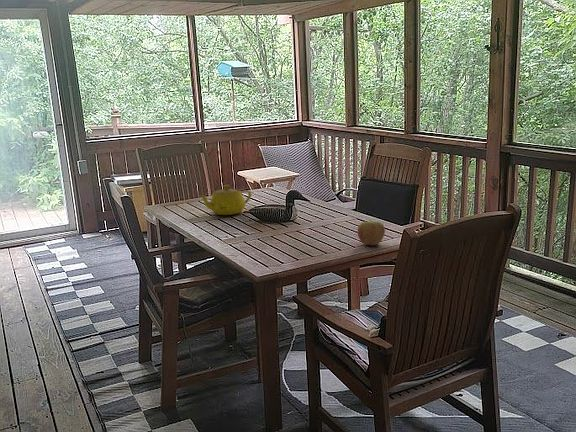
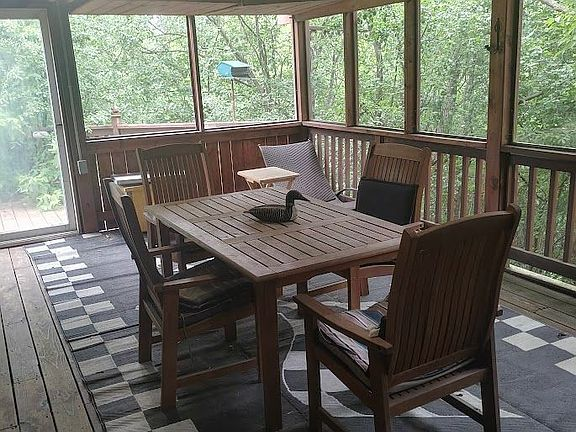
- teapot (225, 199)
- apple (371, 232)
